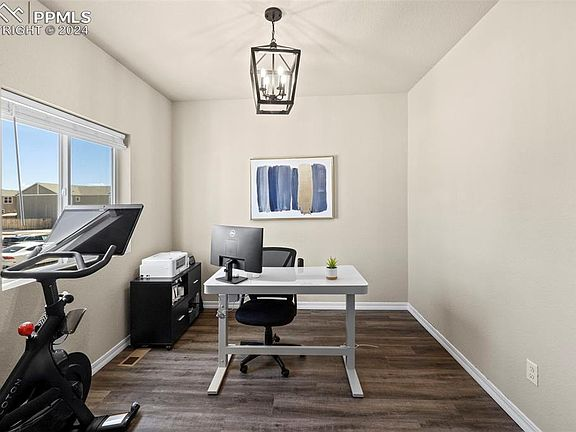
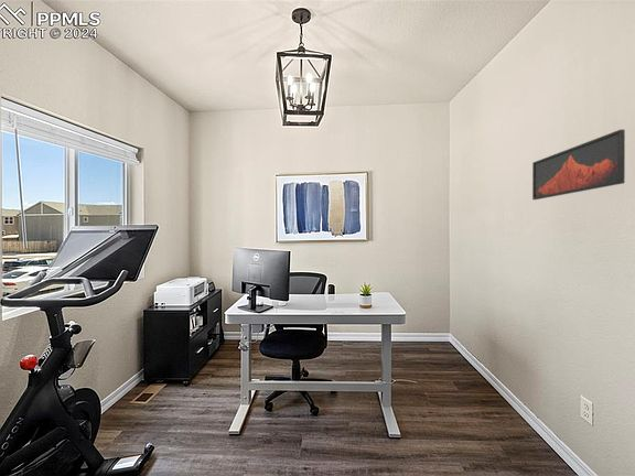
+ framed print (570, 171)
